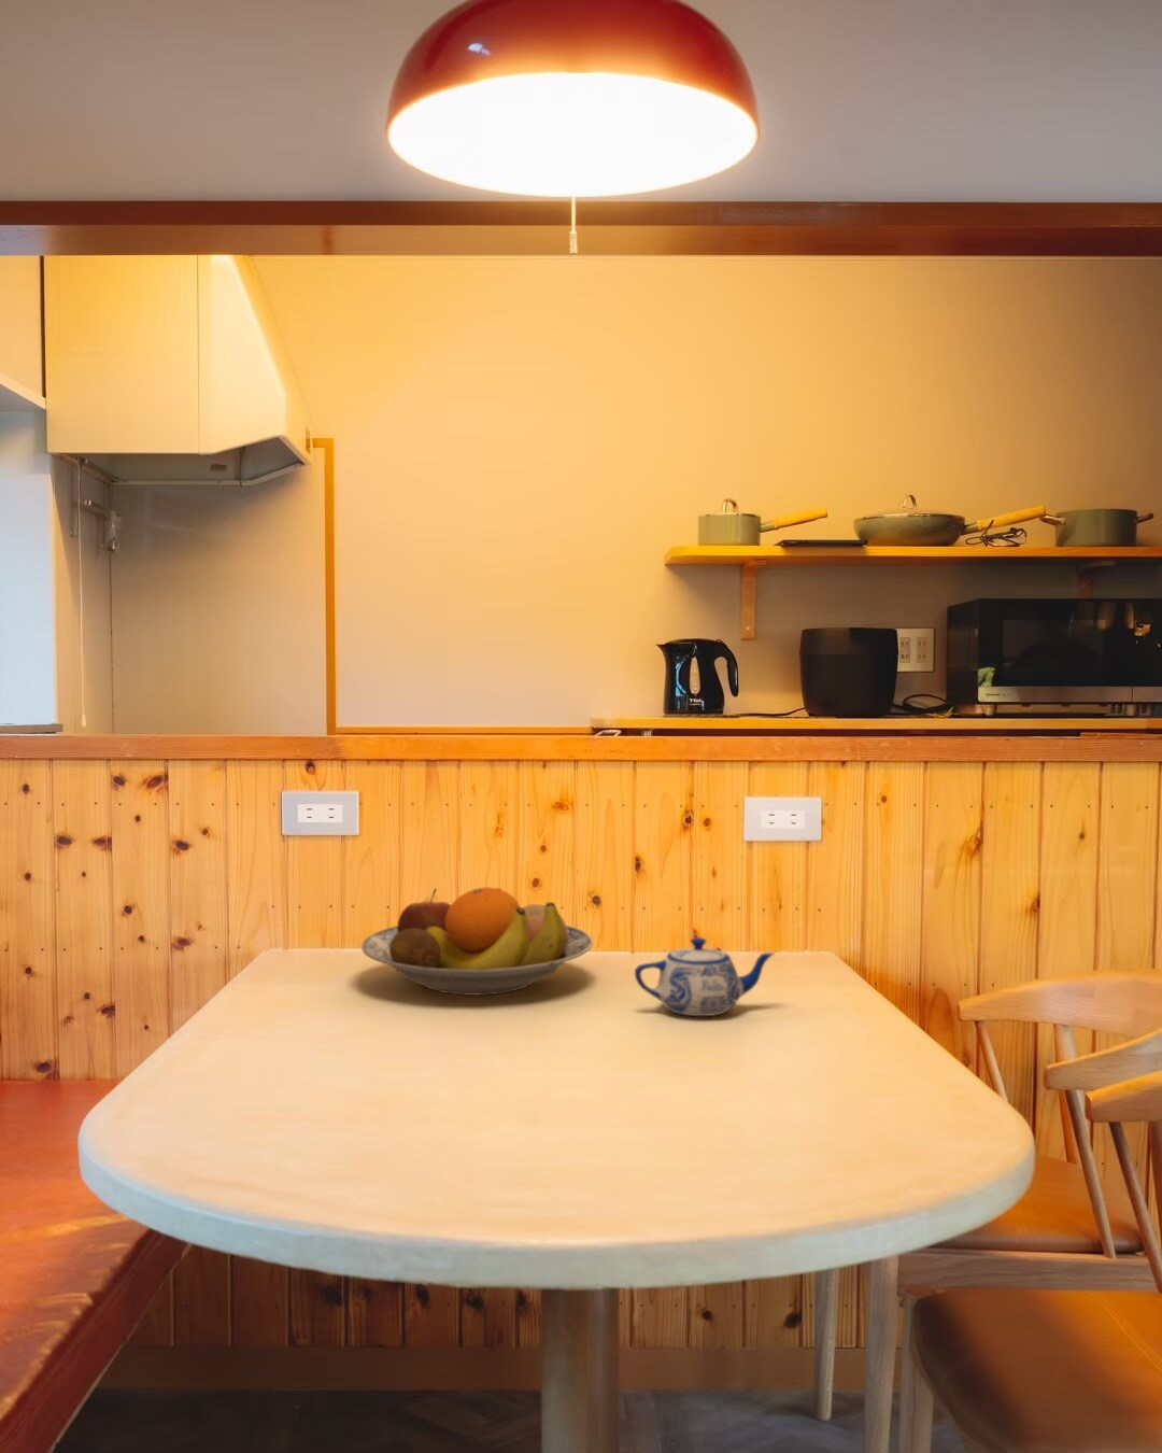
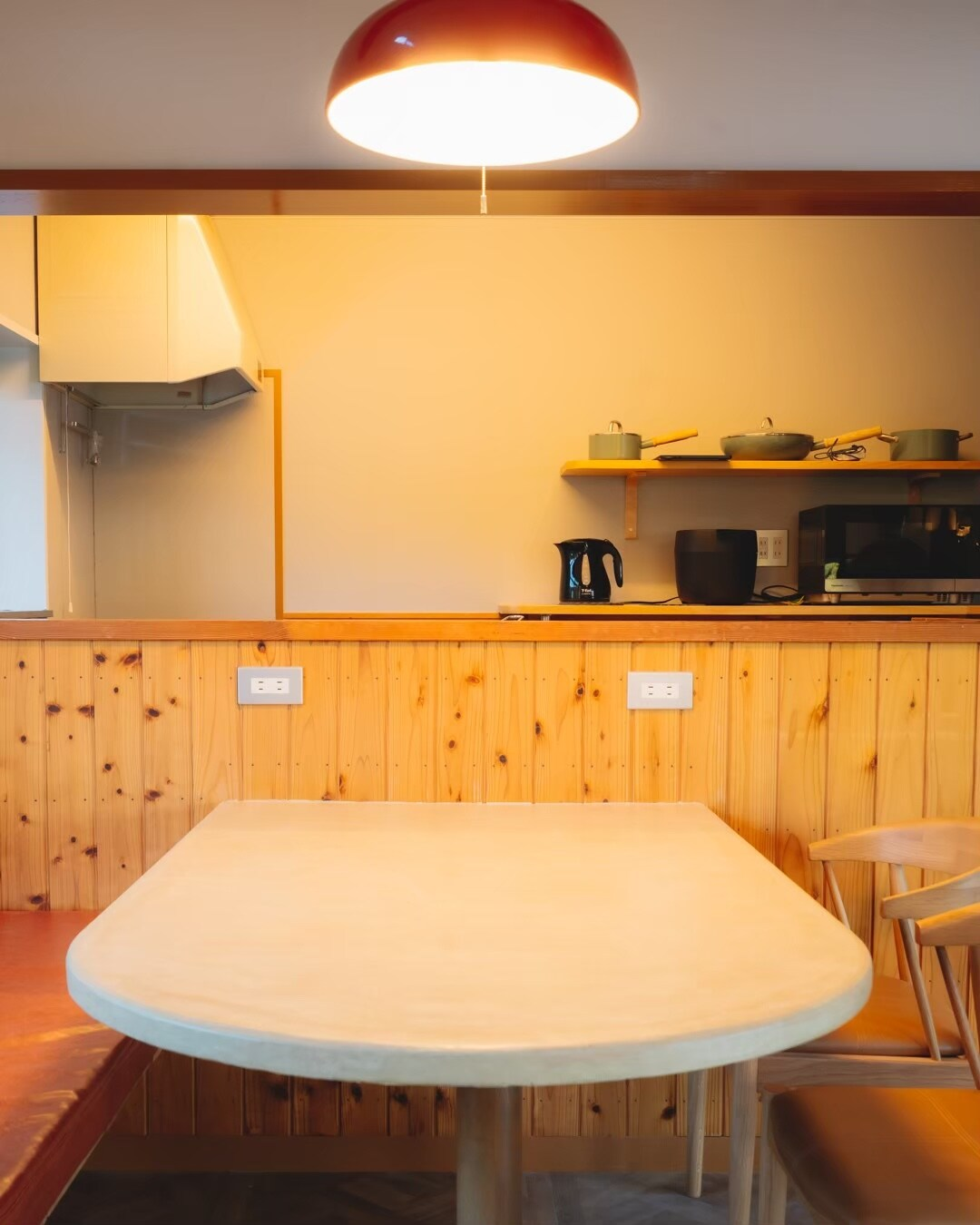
- teapot (704, 973)
- fruit bowl (478, 931)
